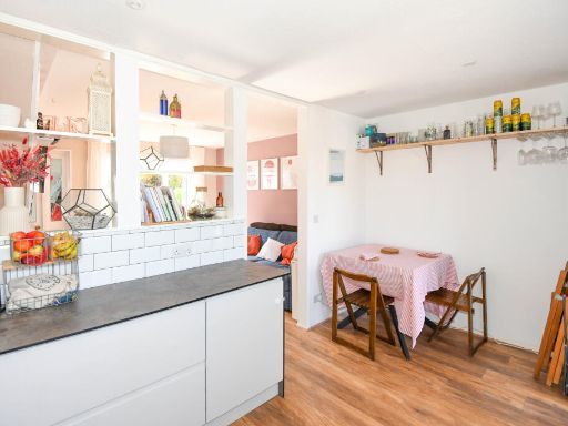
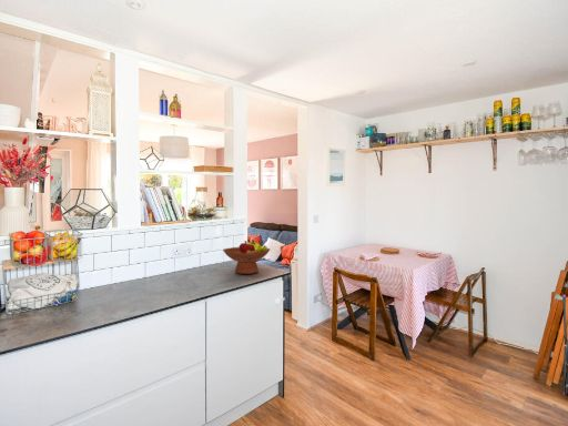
+ fruit bowl (246, 256)
